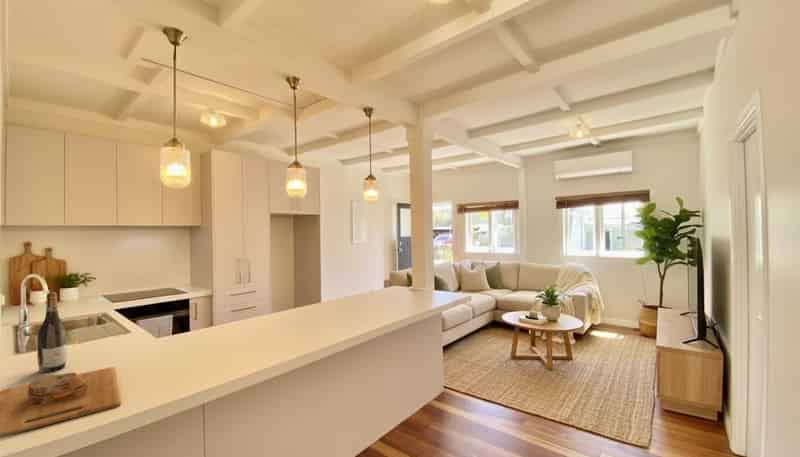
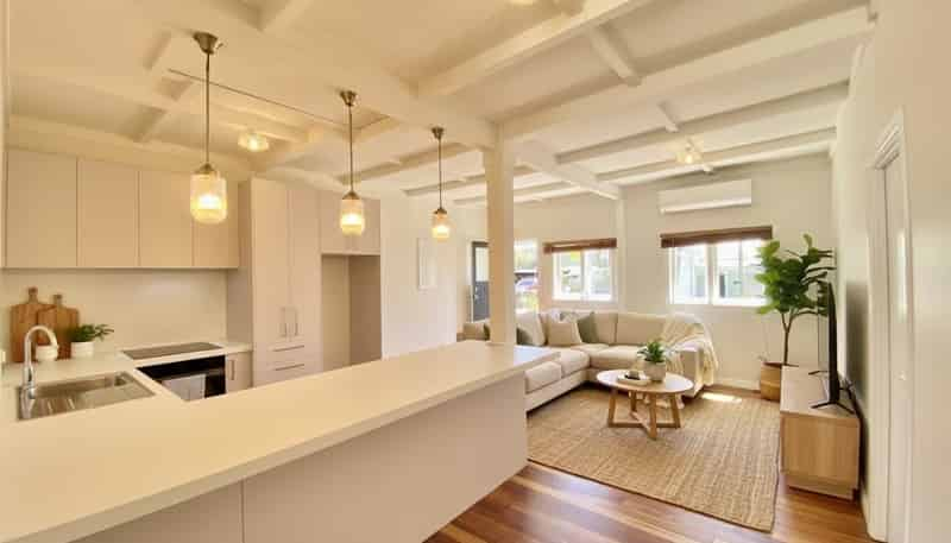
- cutting board (58, 387)
- wine bottle (52, 330)
